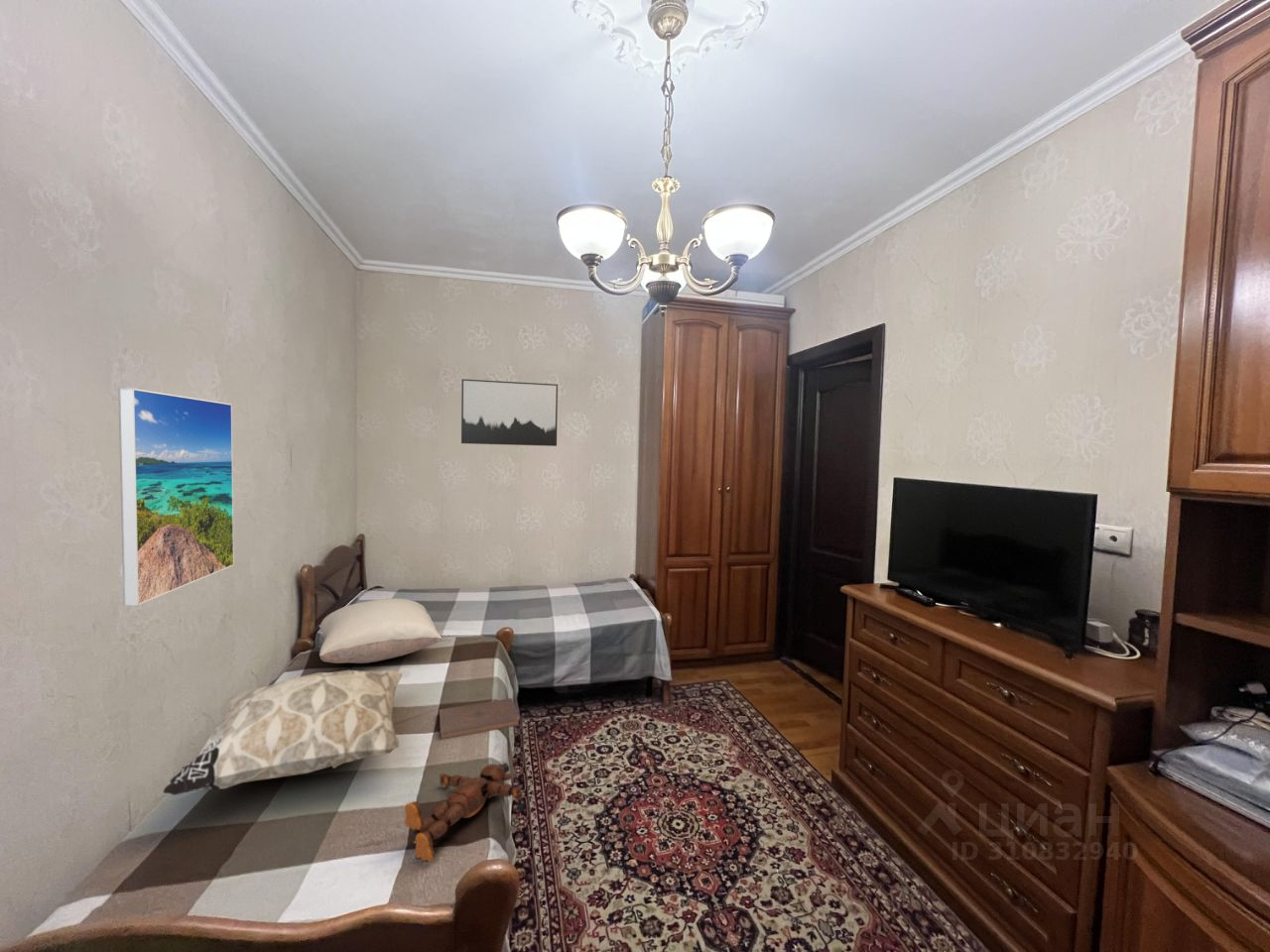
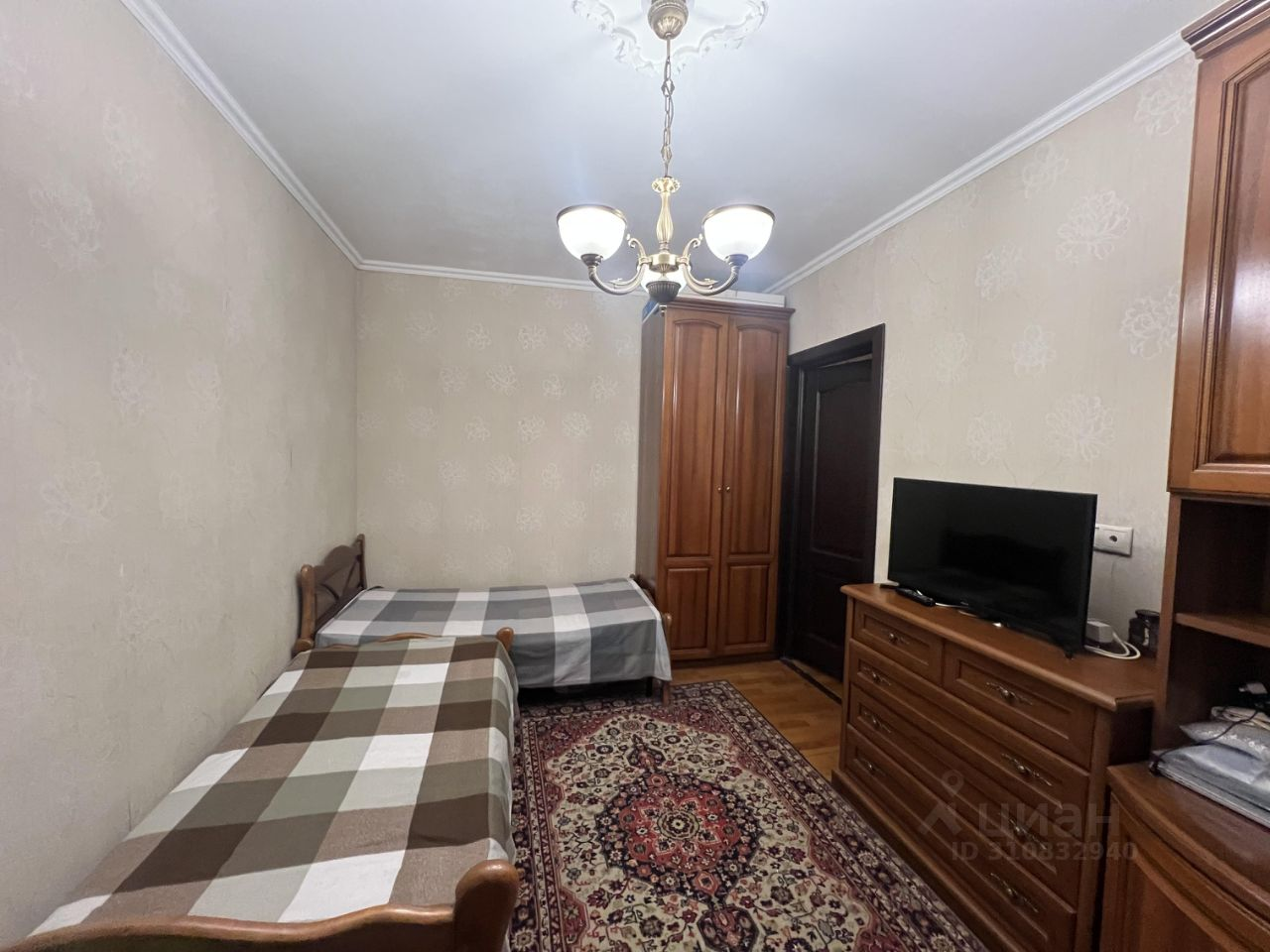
- decorative pillow (308, 720)
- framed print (185, 490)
- wall art (510, 413)
- book (478, 717)
- teddy bear (464, 796)
- pillow (378, 628)
